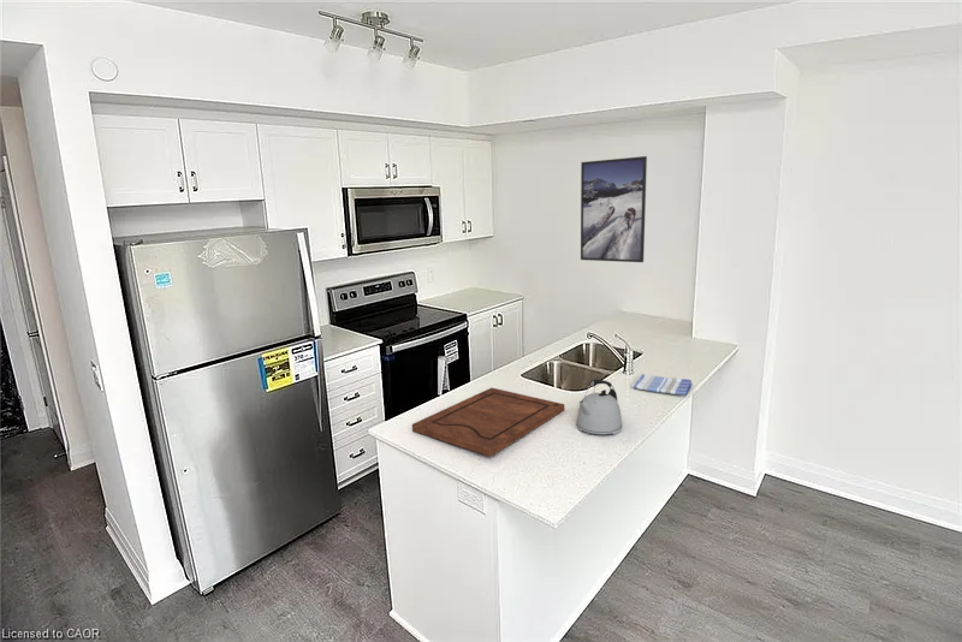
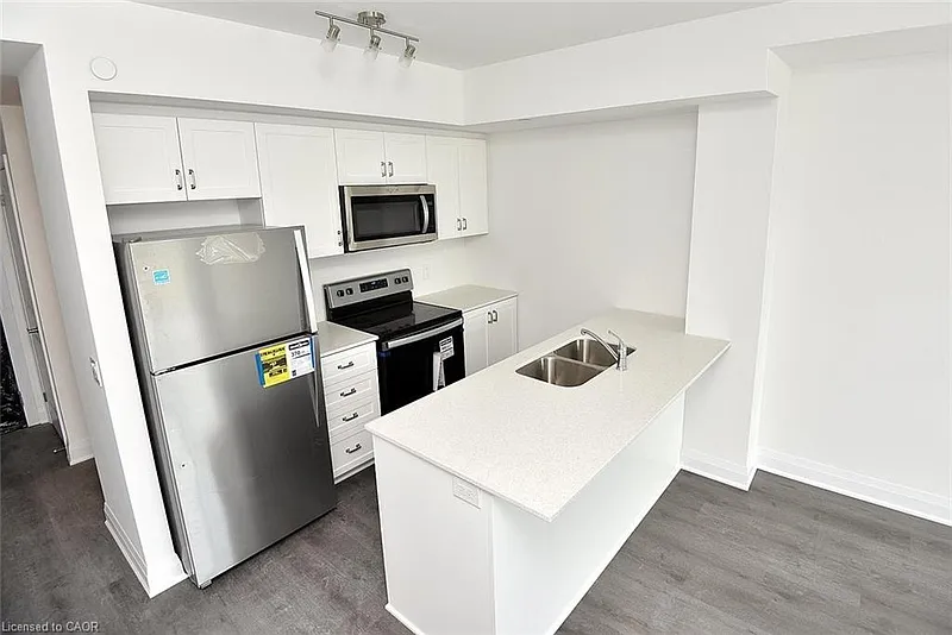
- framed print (611, 210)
- dish towel (661, 384)
- cutting board (491, 416)
- kettle (598, 403)
